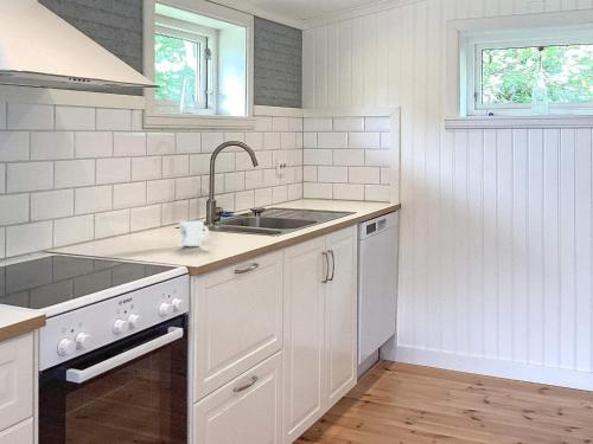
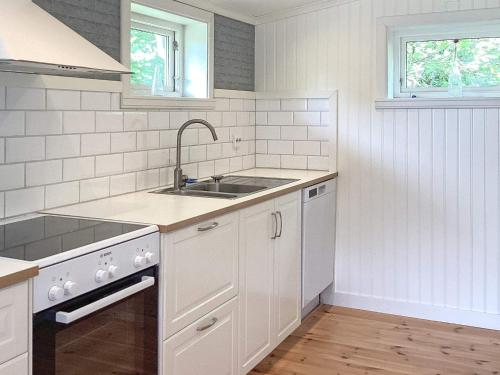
- mug (195, 233)
